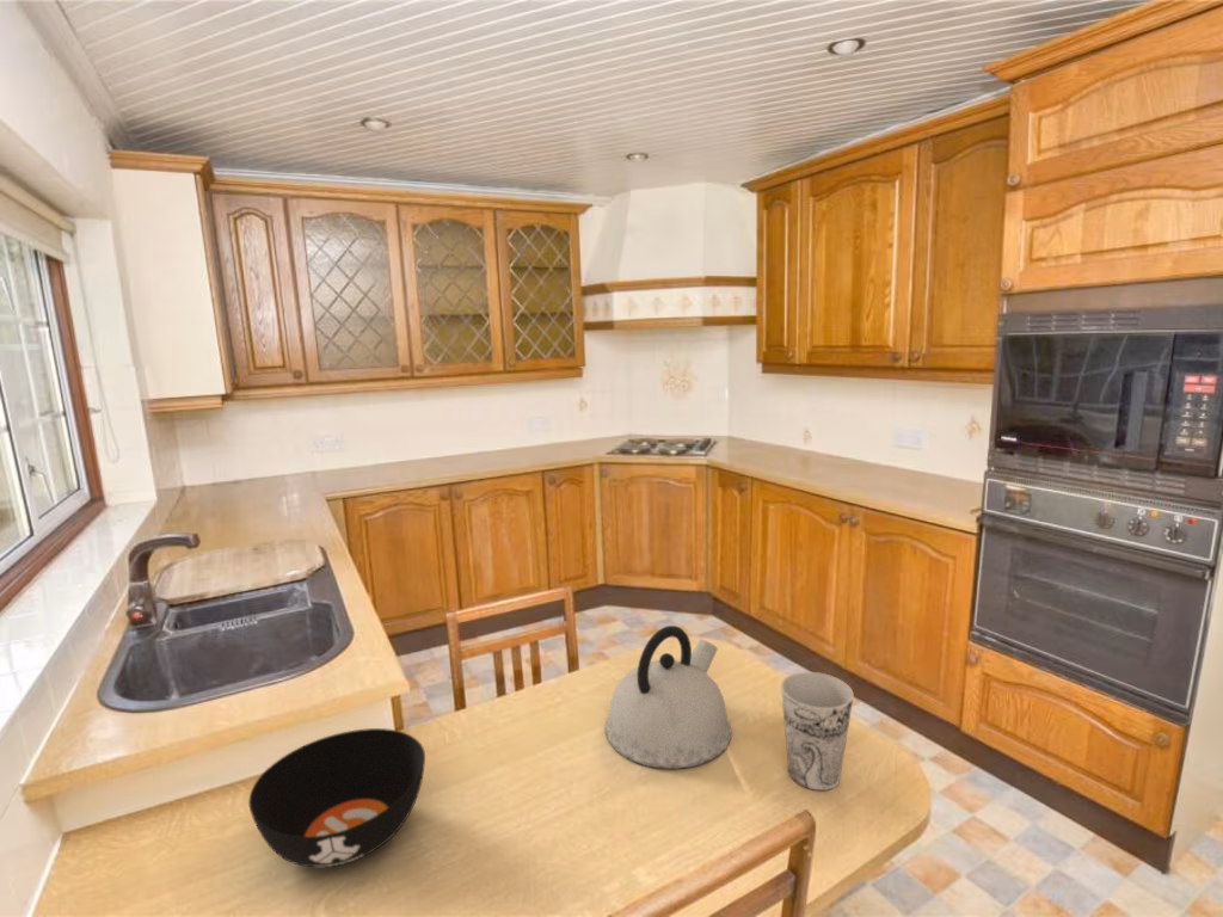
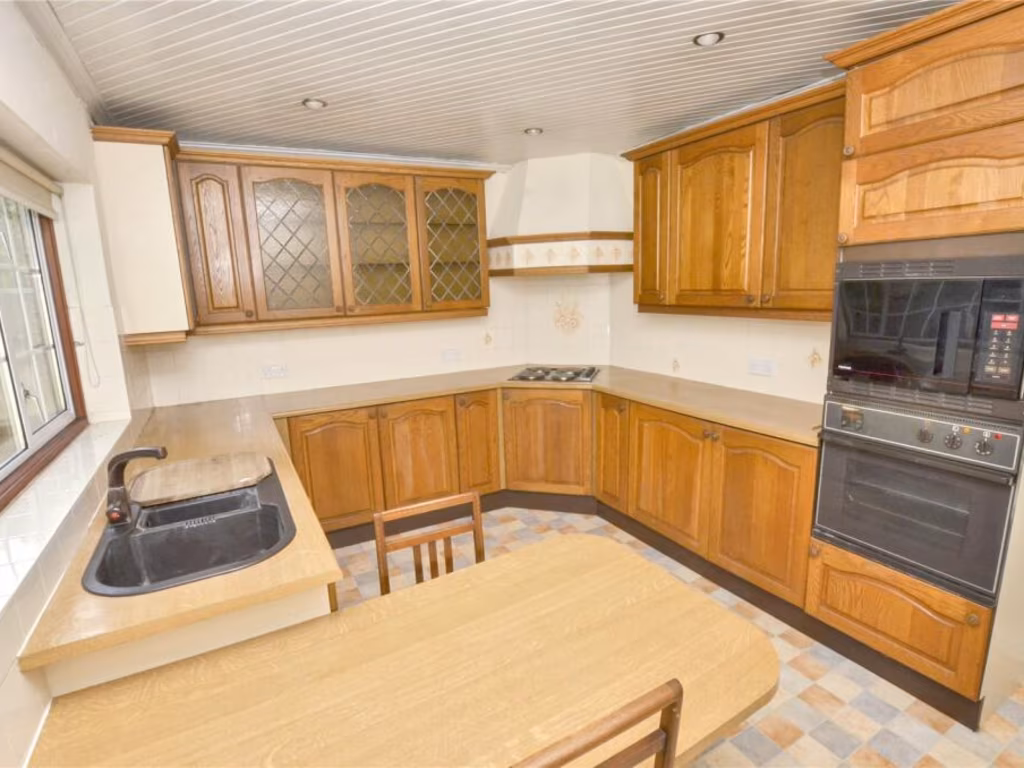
- bowl (344, 804)
- cup (815, 732)
- kettle (671, 676)
